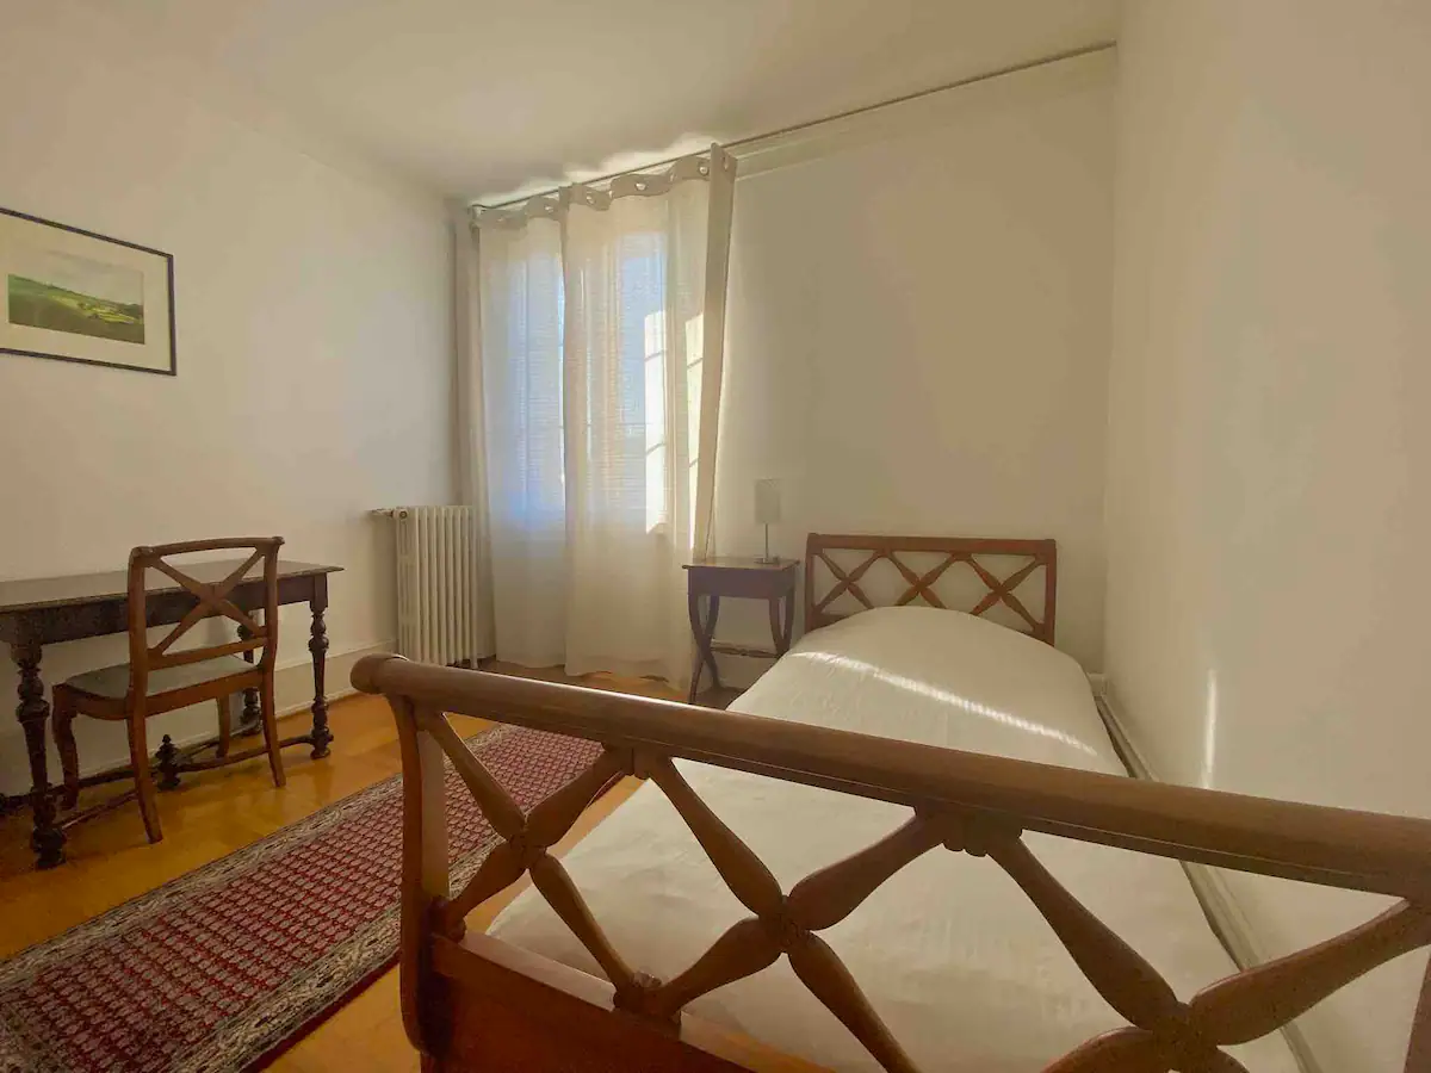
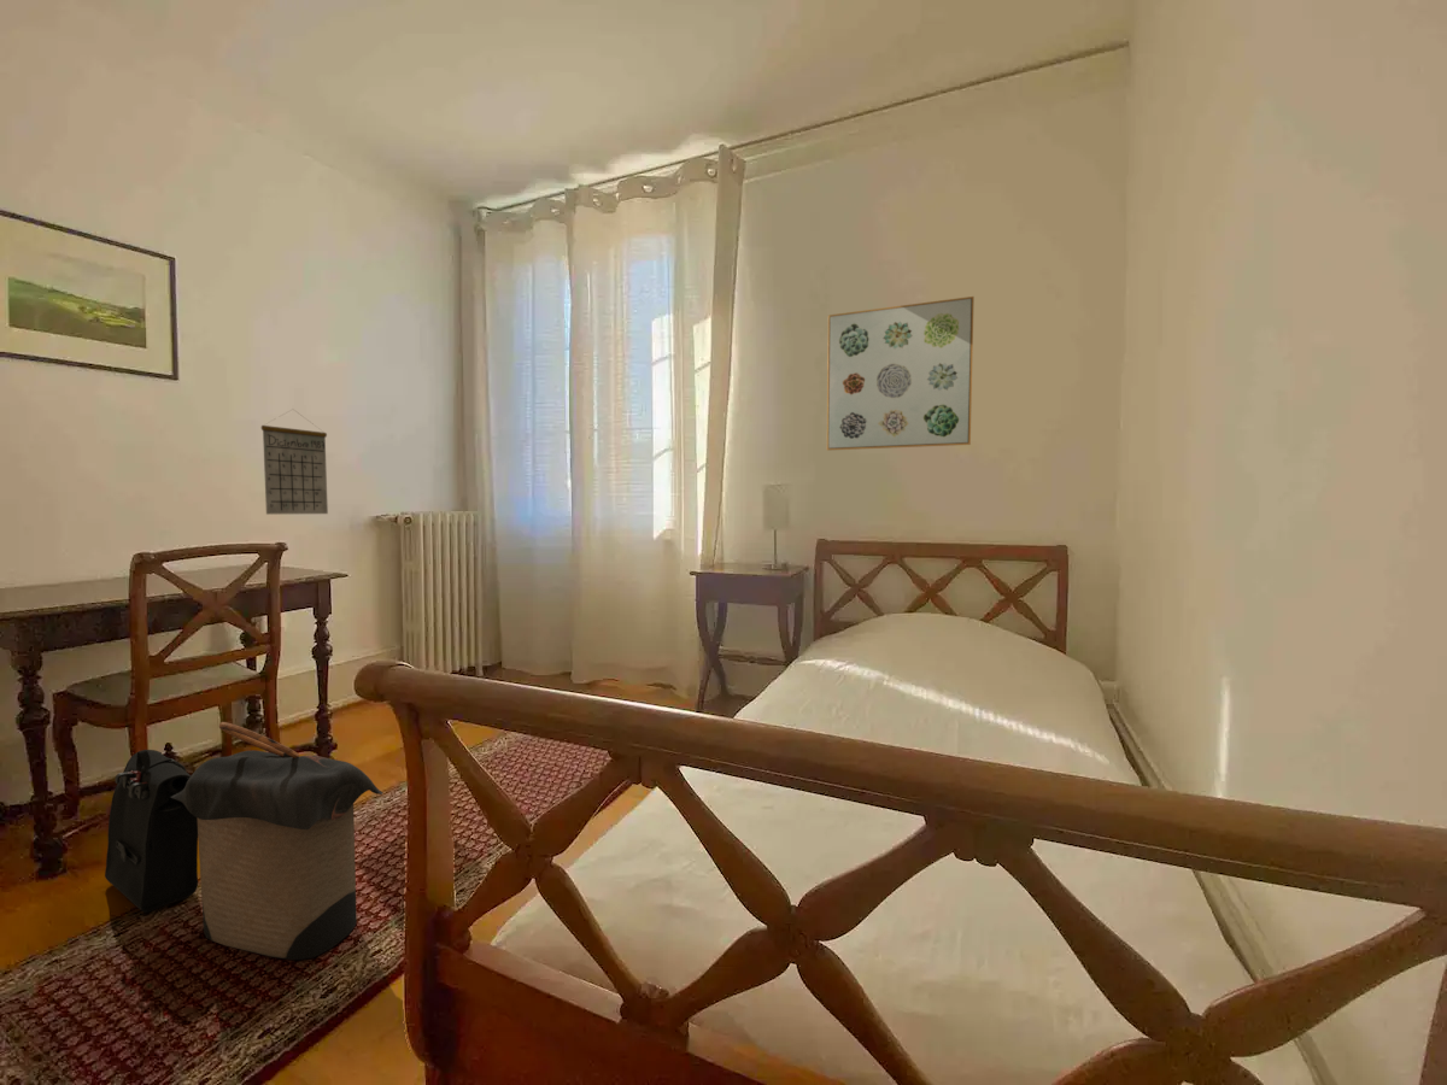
+ wall art (896, 377)
+ laundry hamper (283, 821)
+ backpack (152, 819)
+ calendar (295, 461)
